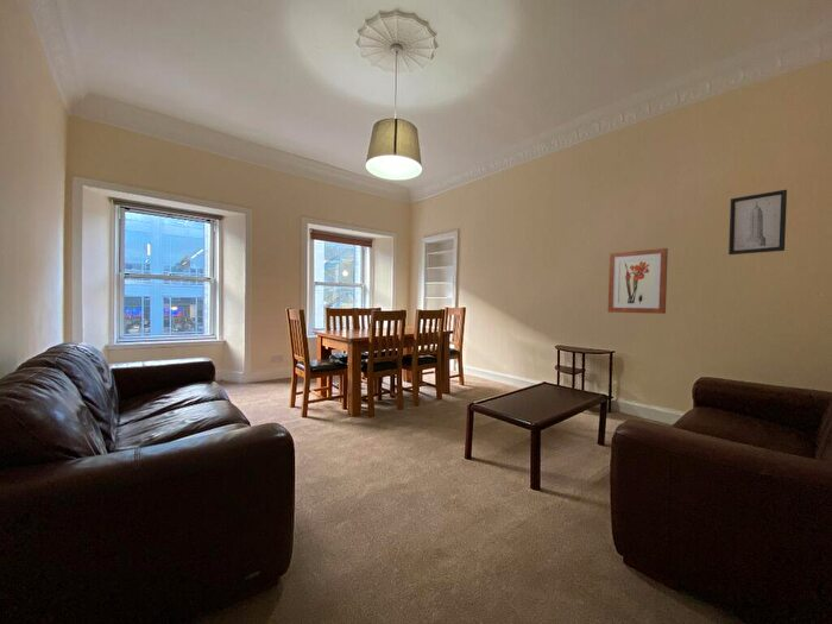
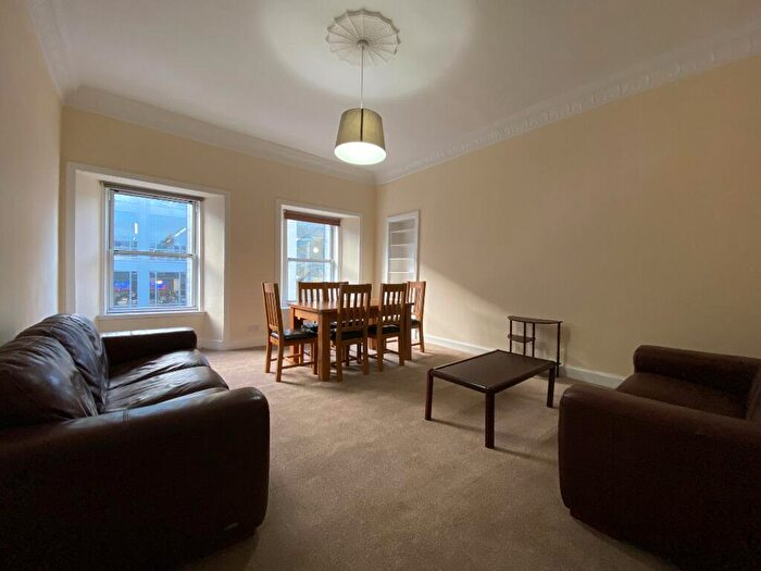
- wall art (756, 223)
- wall art (636, 282)
